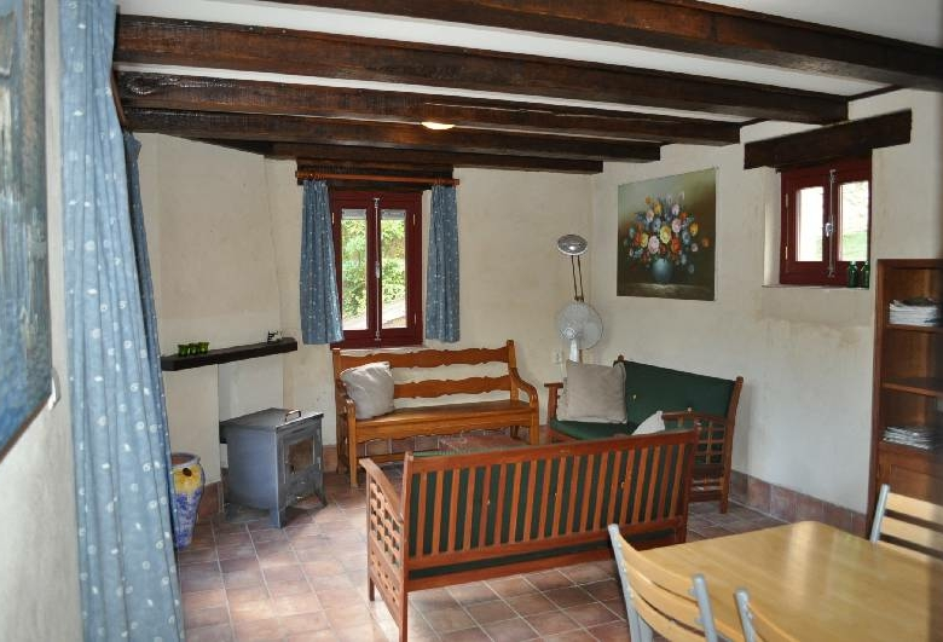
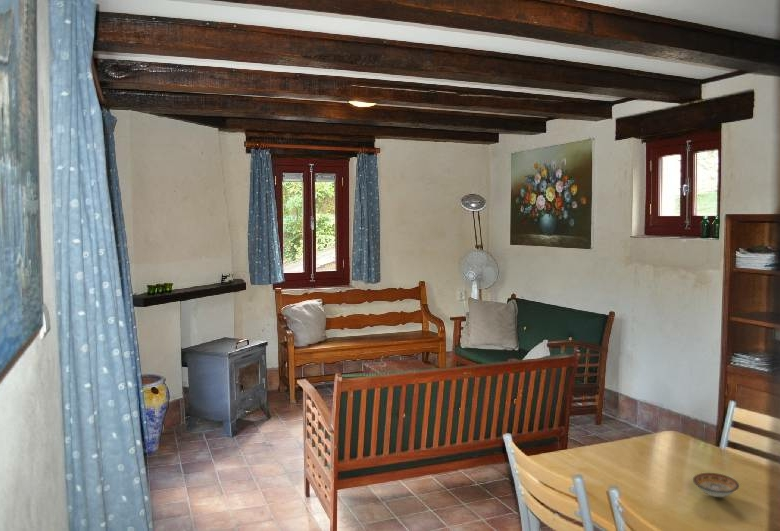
+ bowl (715, 488)
